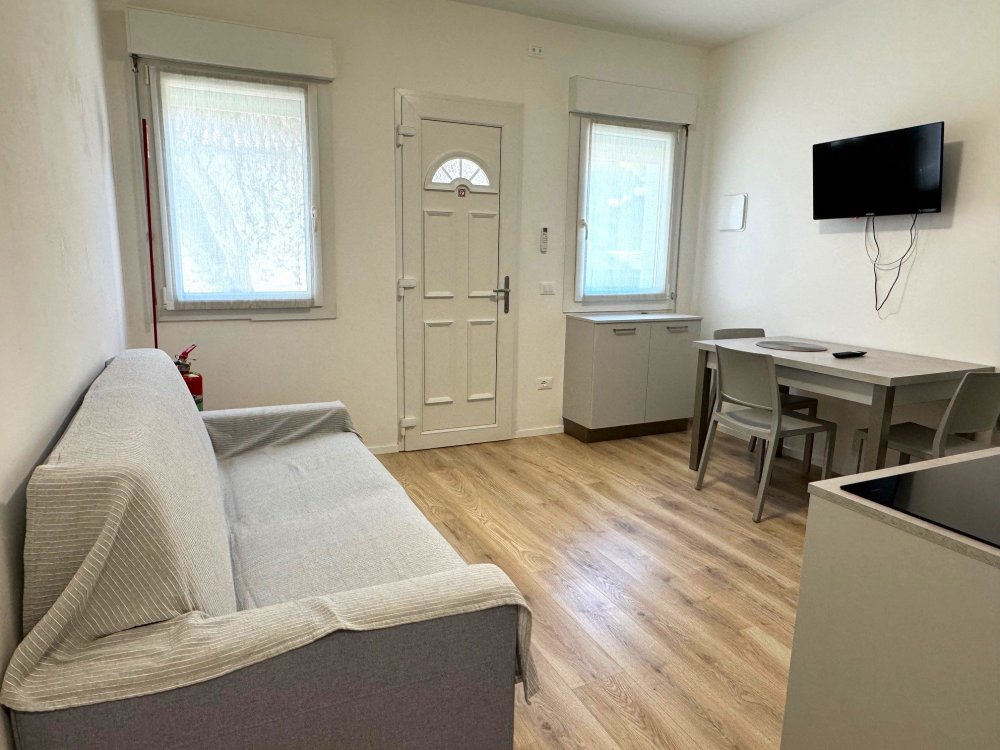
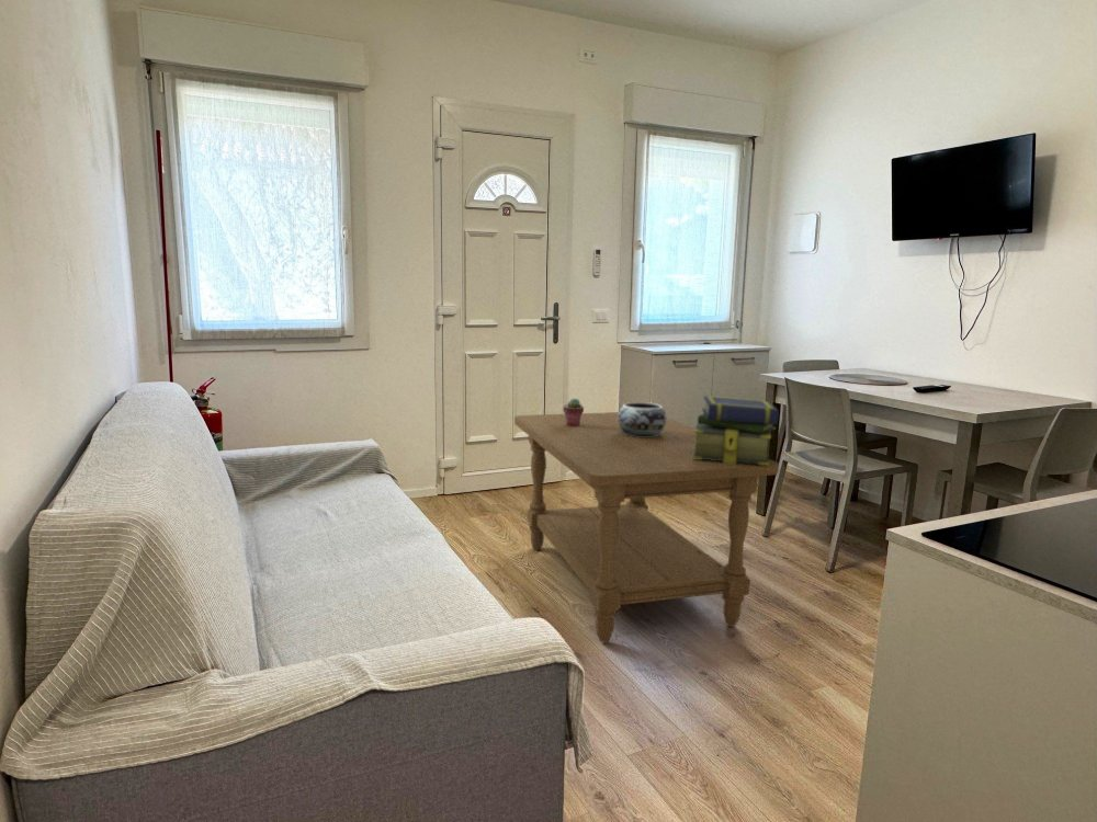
+ coffee table (625, 511)
+ stack of books (735, 427)
+ decorative bowl (642, 419)
+ potted succulent (573, 411)
